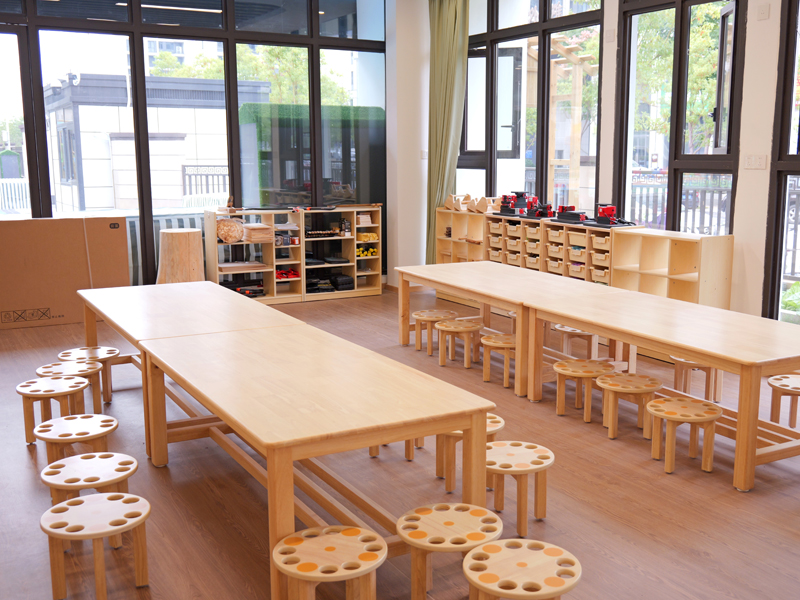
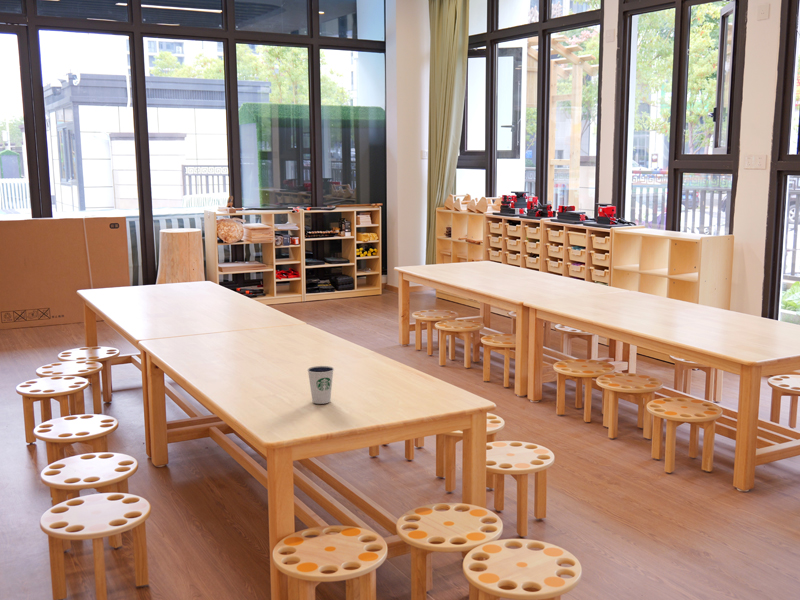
+ dixie cup (321, 385)
